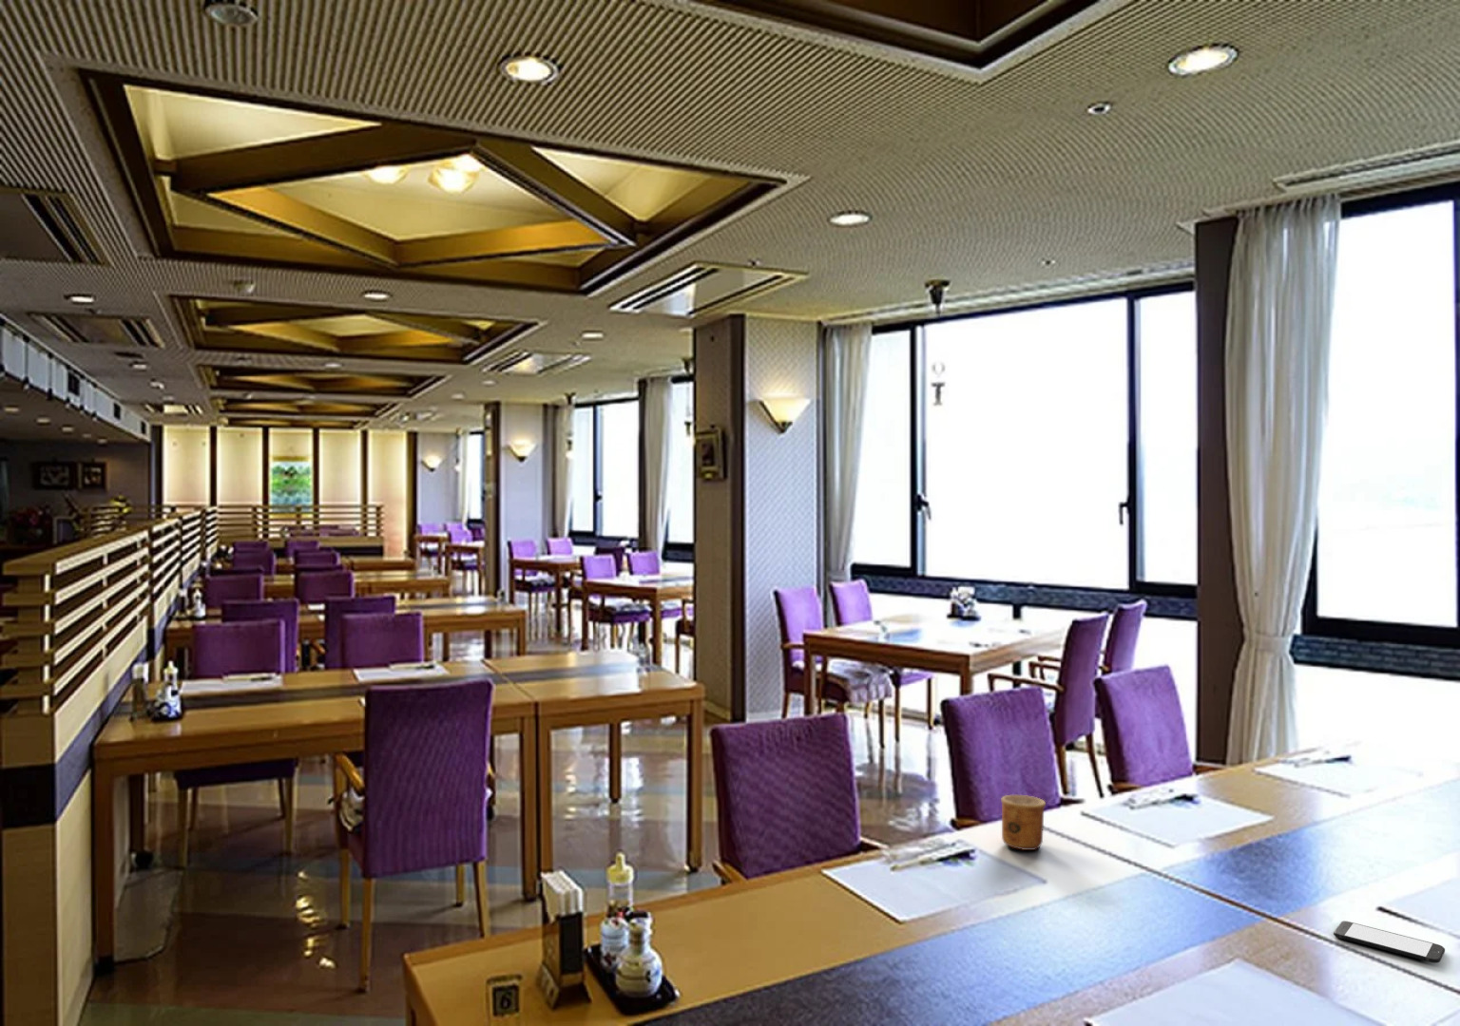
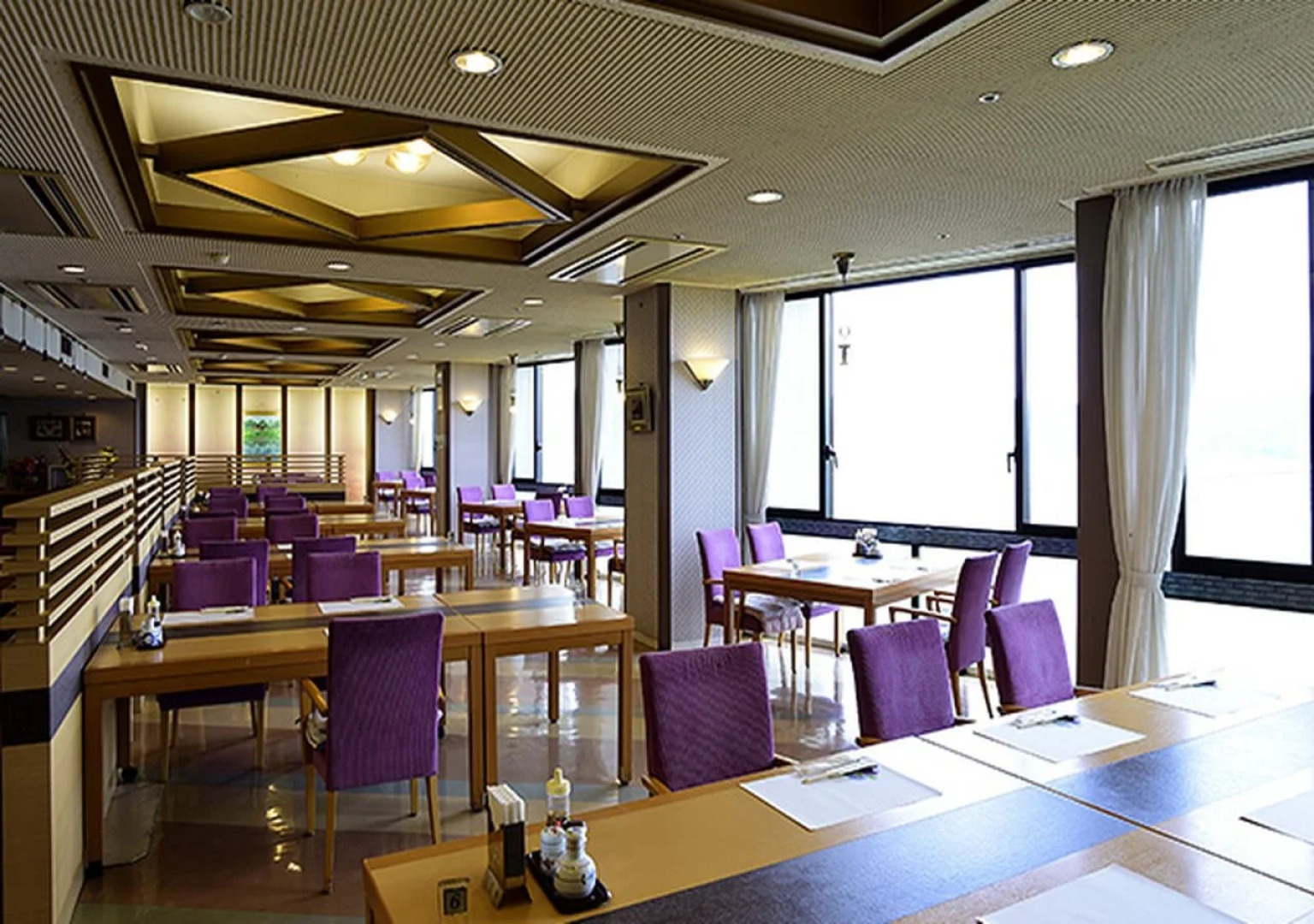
- cup (1022, 822)
- smartphone (1388, 941)
